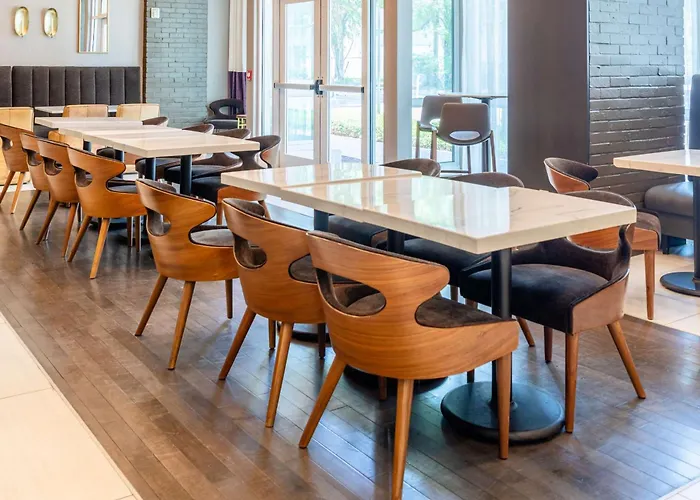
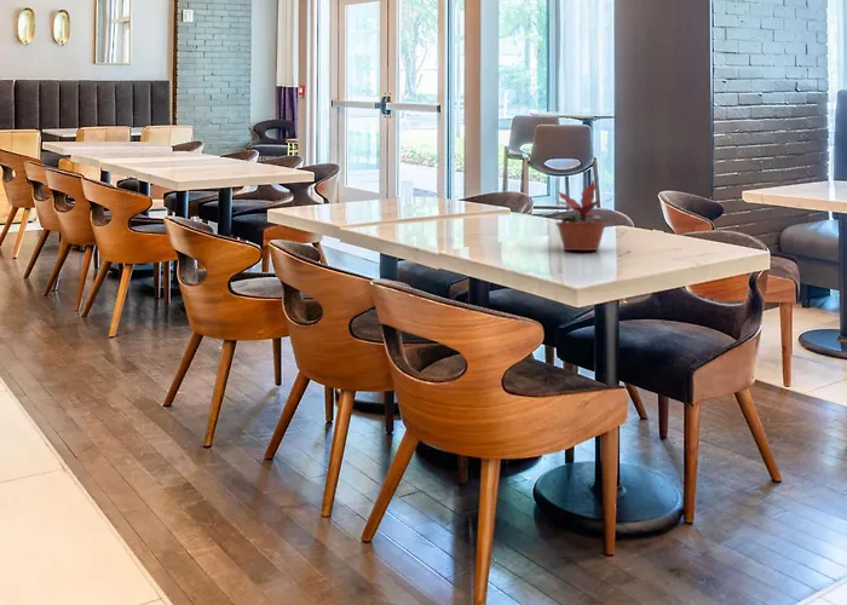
+ potted plant (581, 213)
